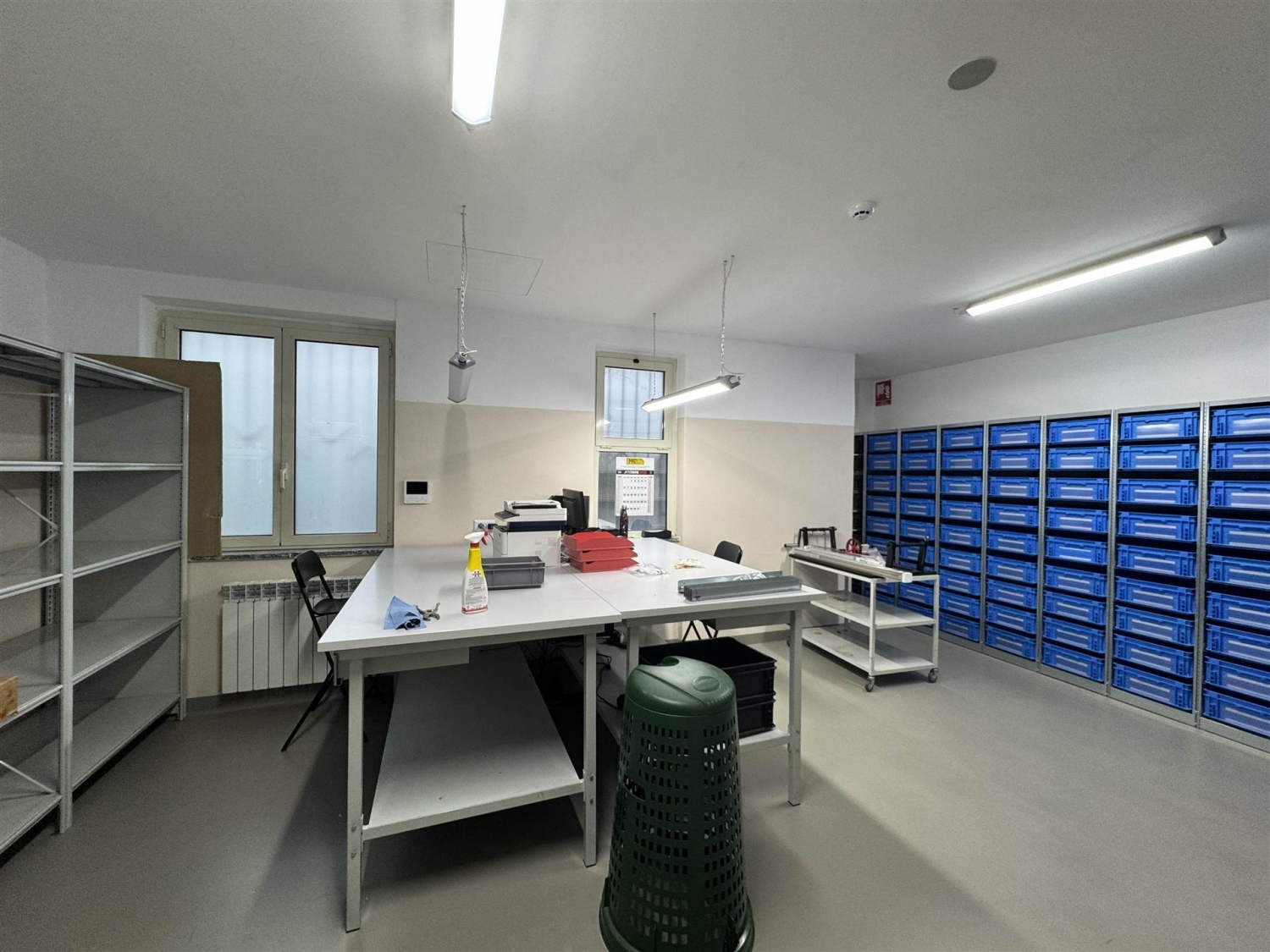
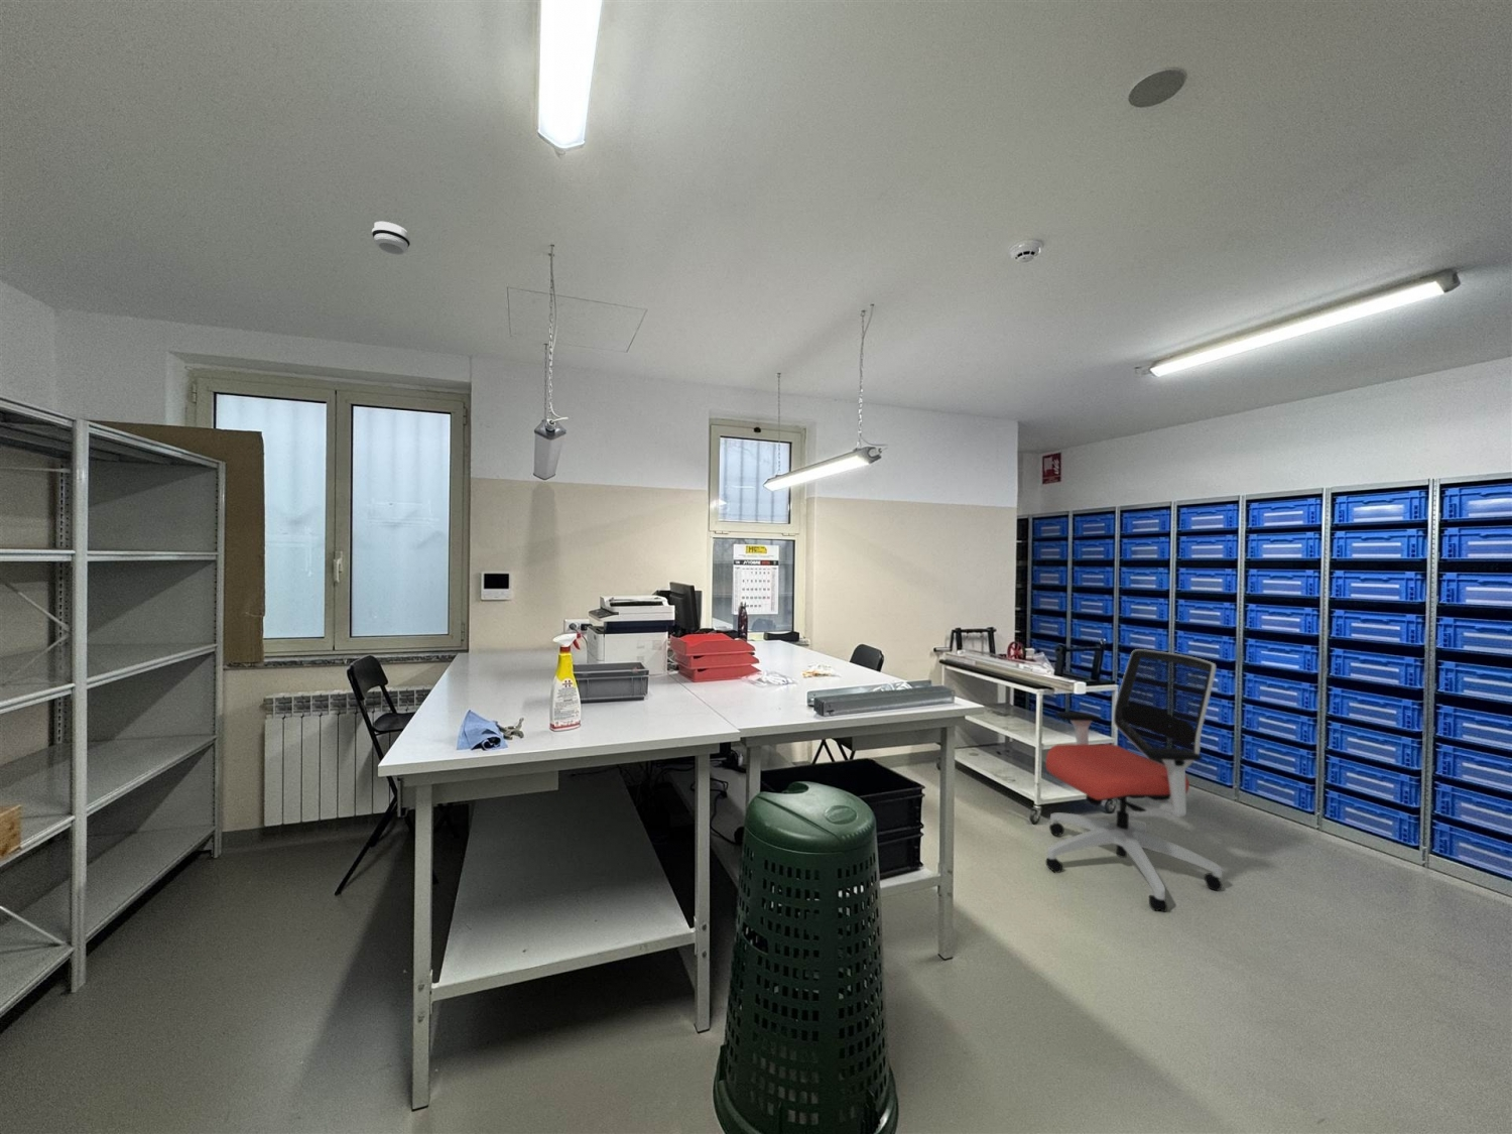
+ smoke detector (392, 239)
+ office chair (1118, 761)
